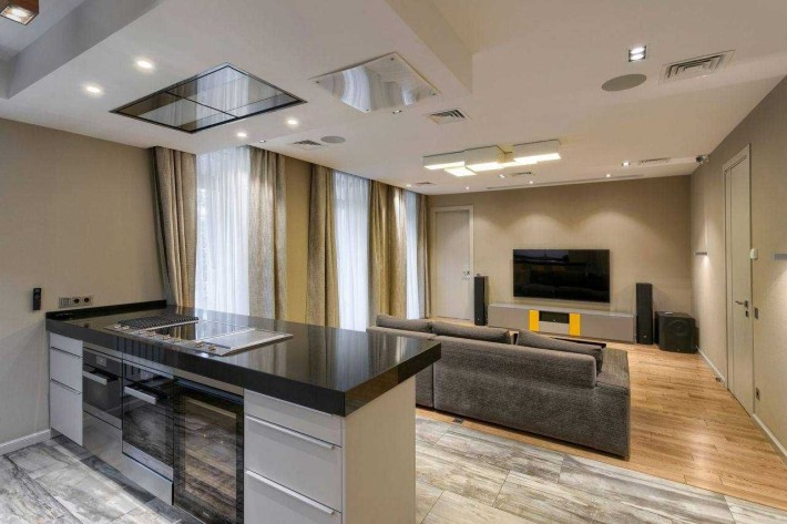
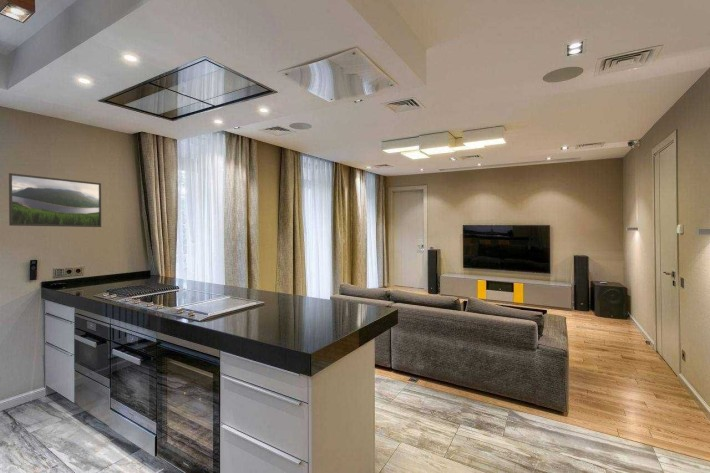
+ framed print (59, 202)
